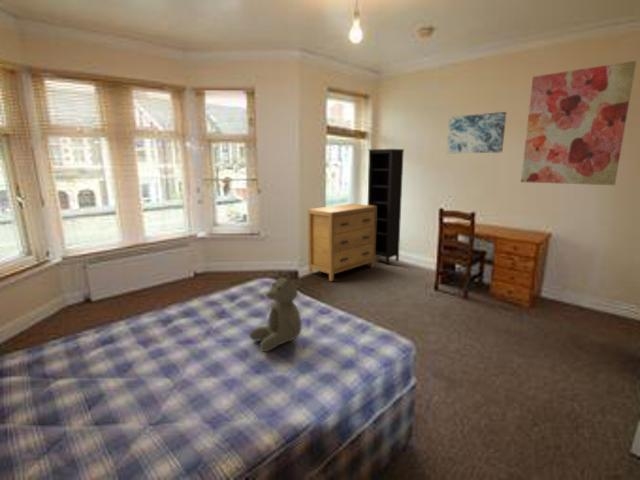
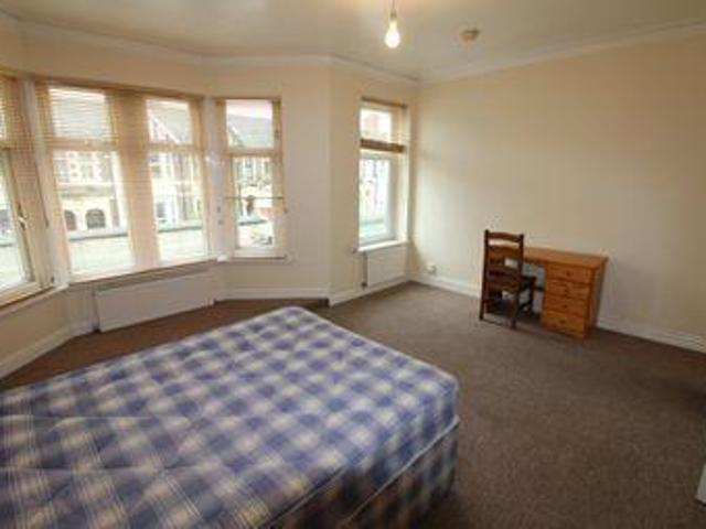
- wall art (572, 128)
- wall art (474, 134)
- dresser (343, 239)
- teddy bear (275, 308)
- bookcase (384, 206)
